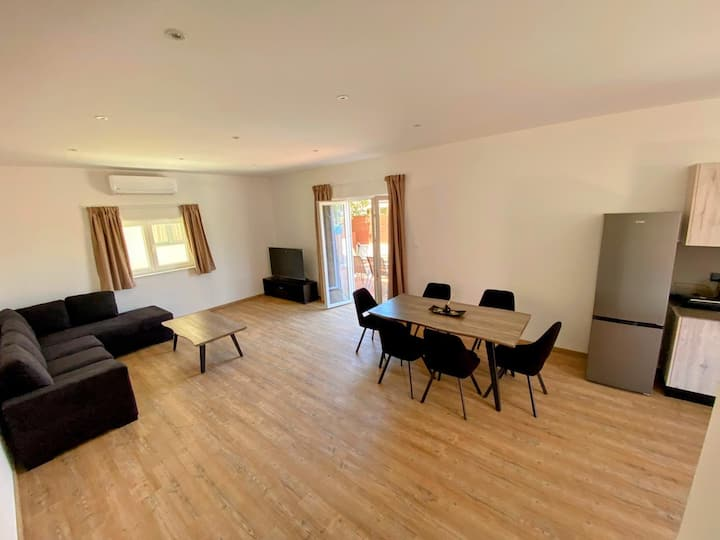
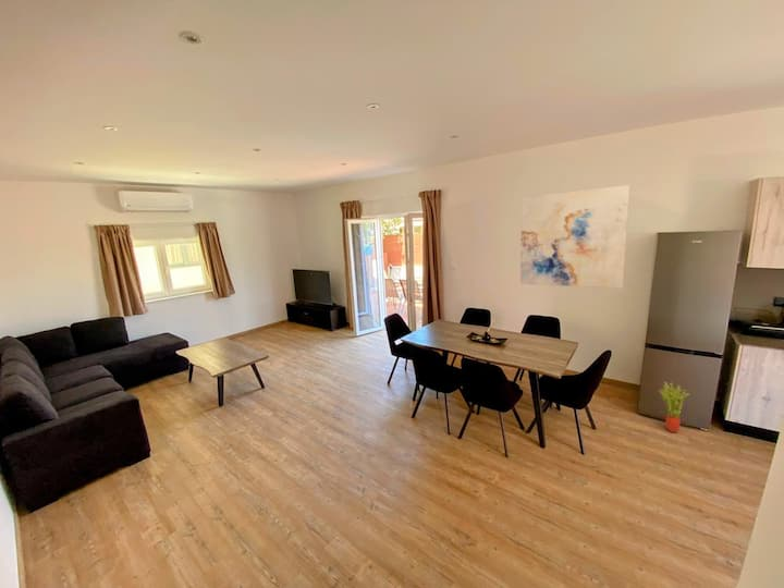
+ wall art (568, 240)
+ potted plant (671, 407)
